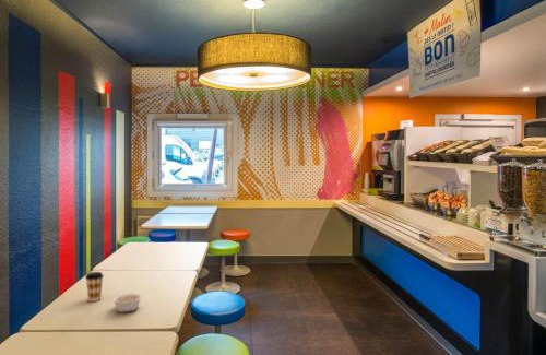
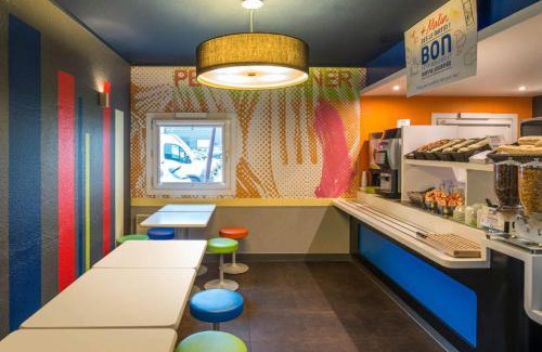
- legume (127, 301)
- coffee cup (94, 286)
